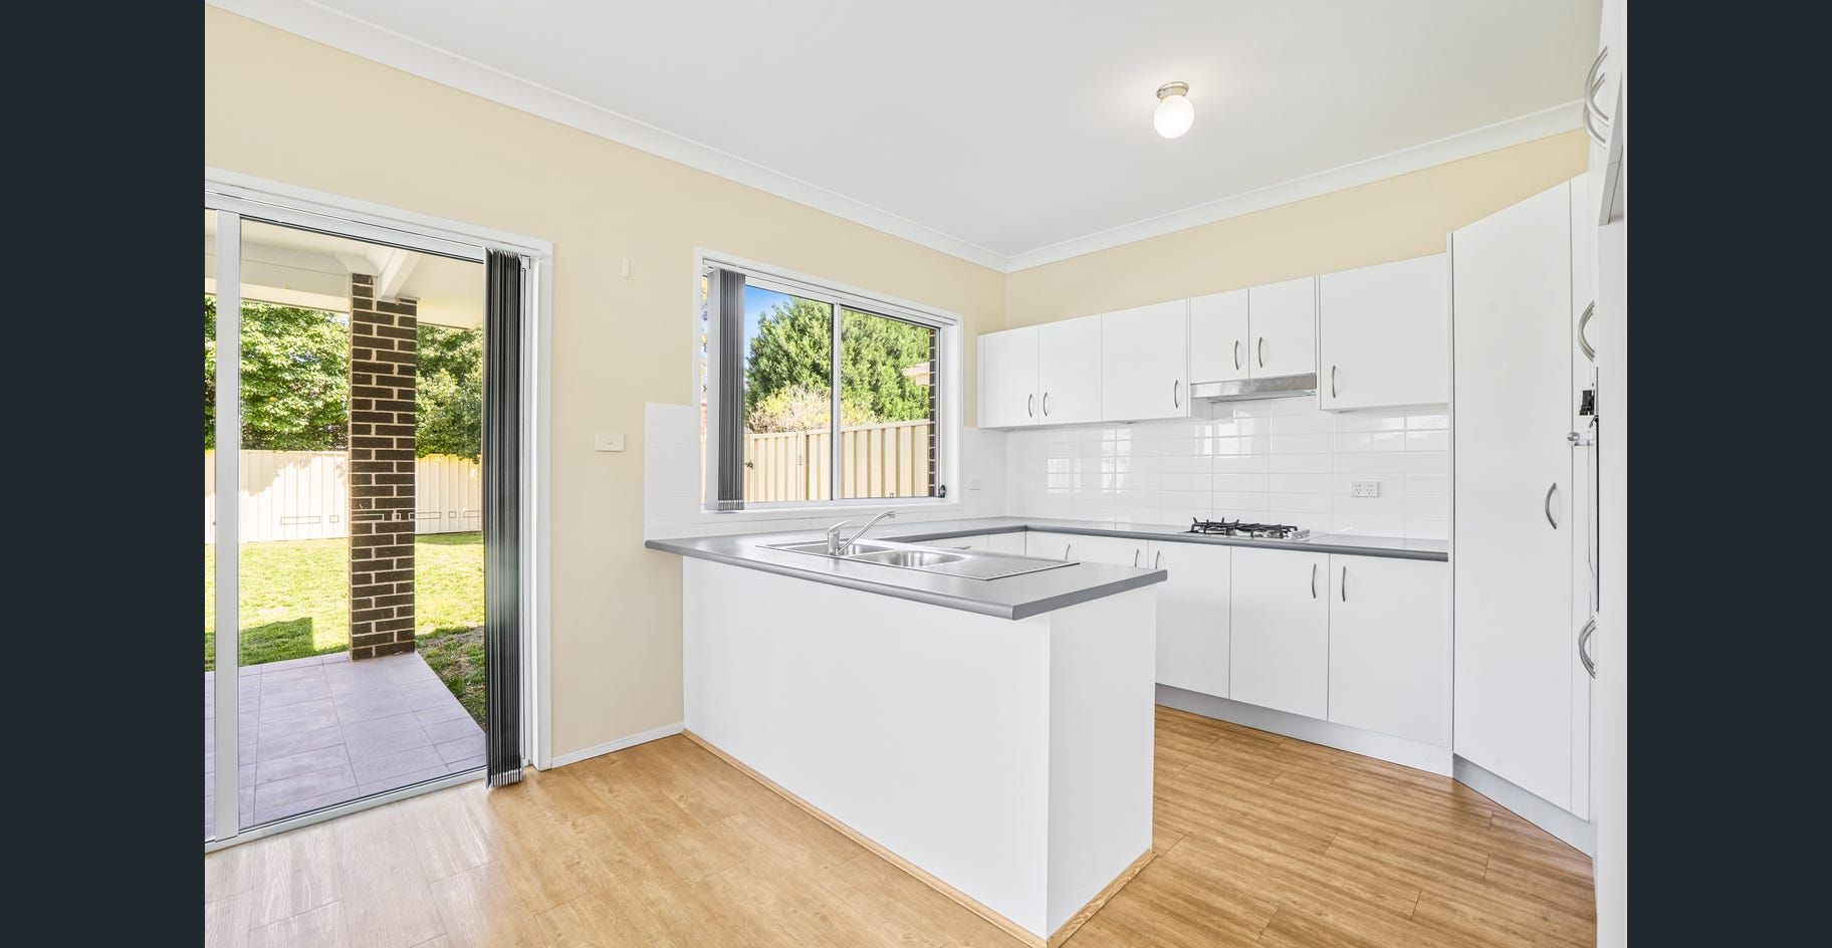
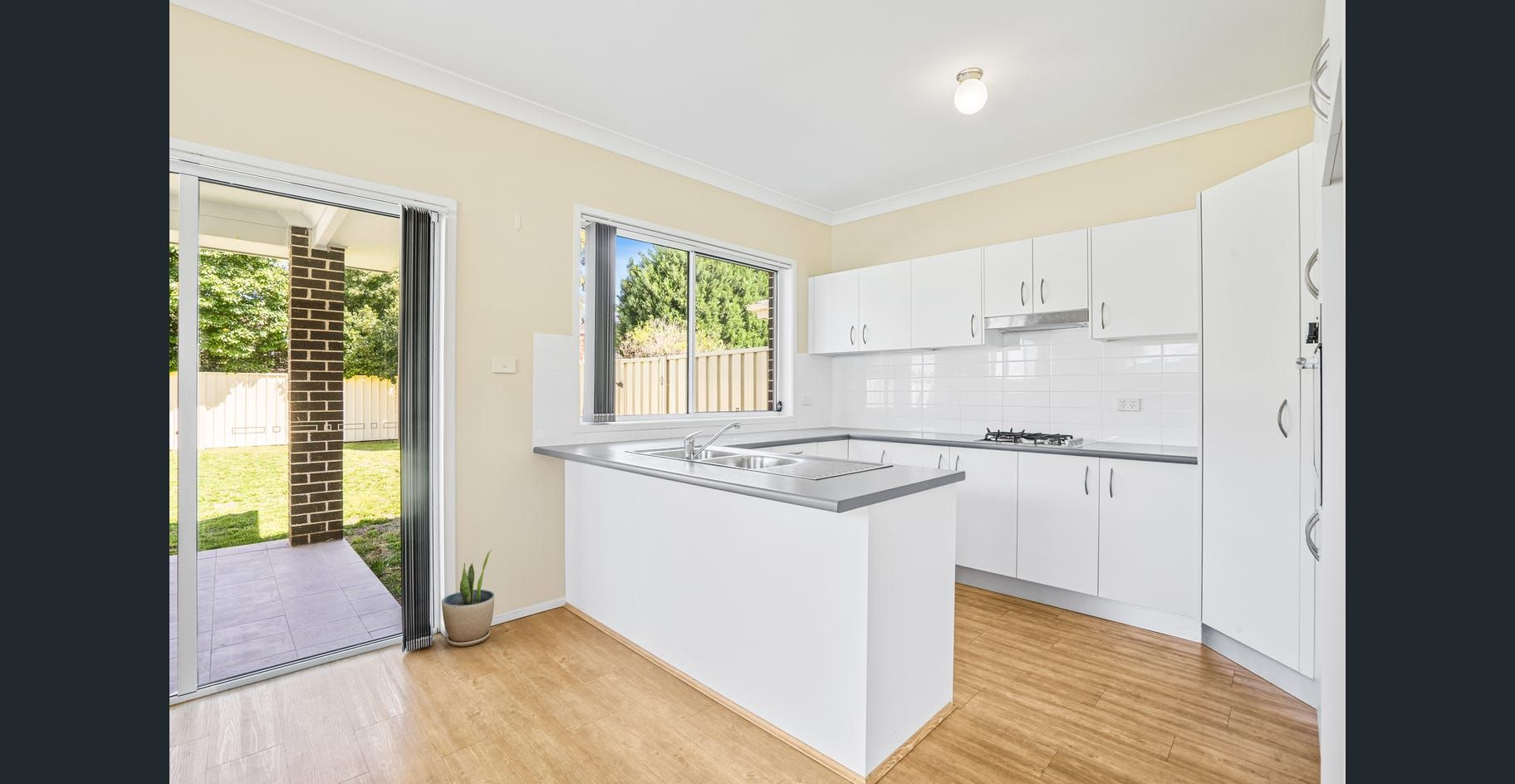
+ potted plant (468, 595)
